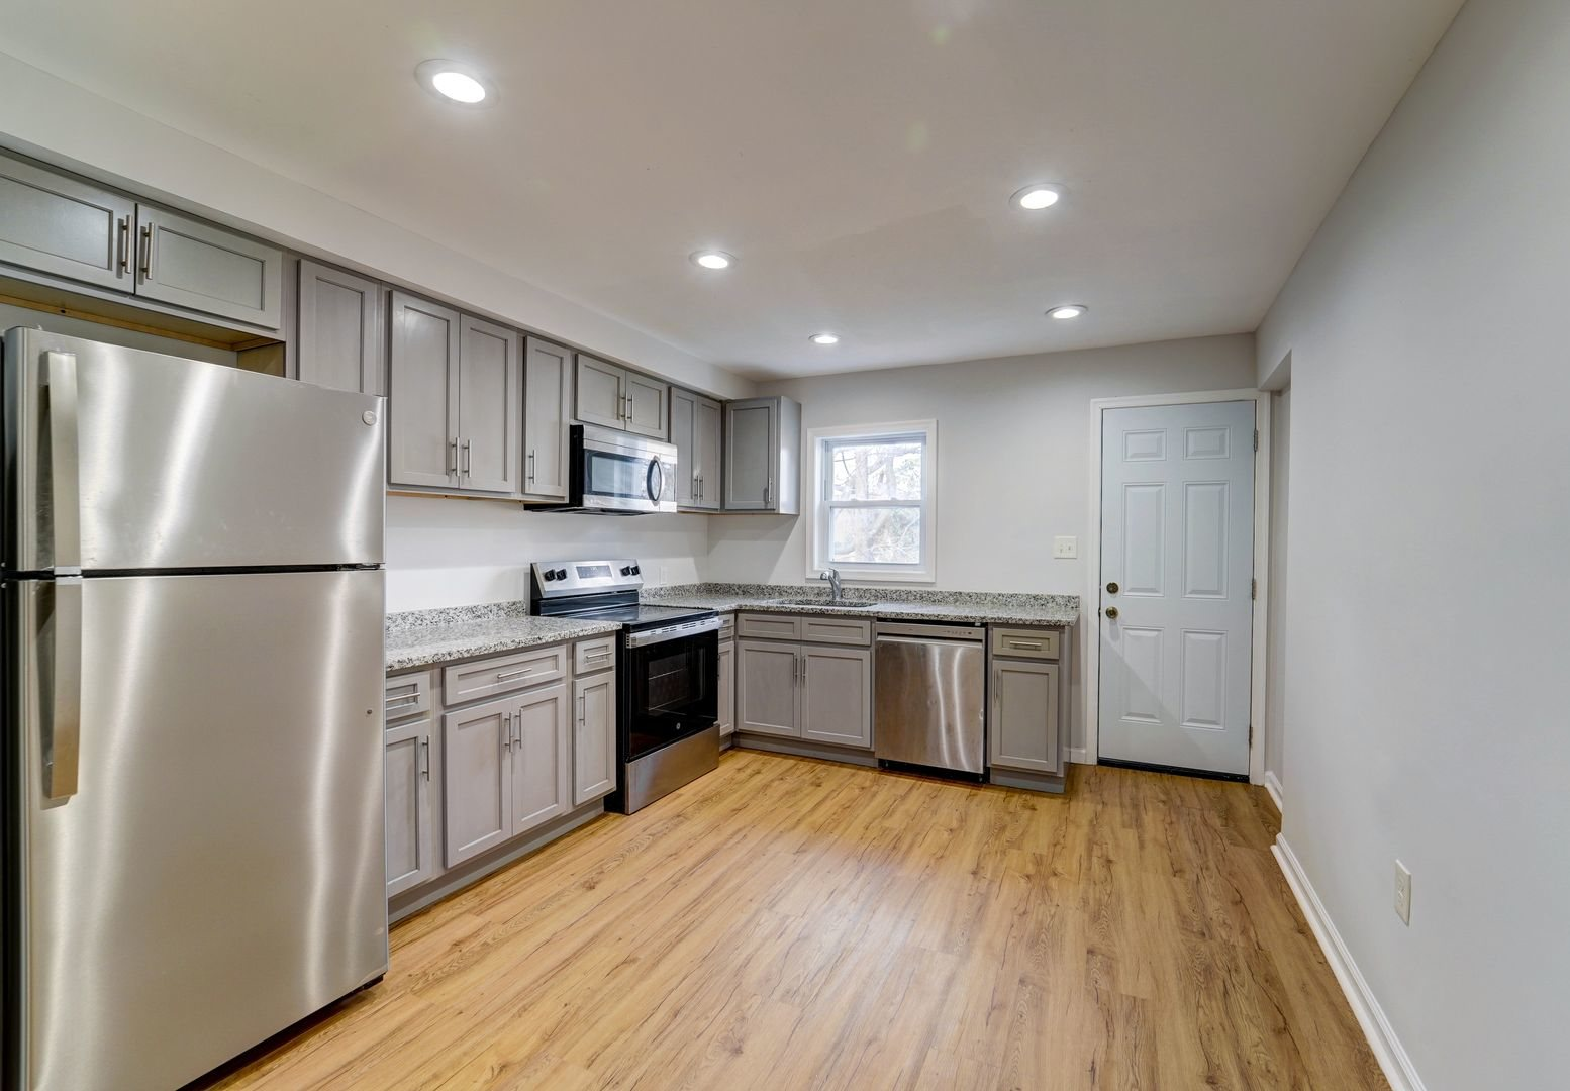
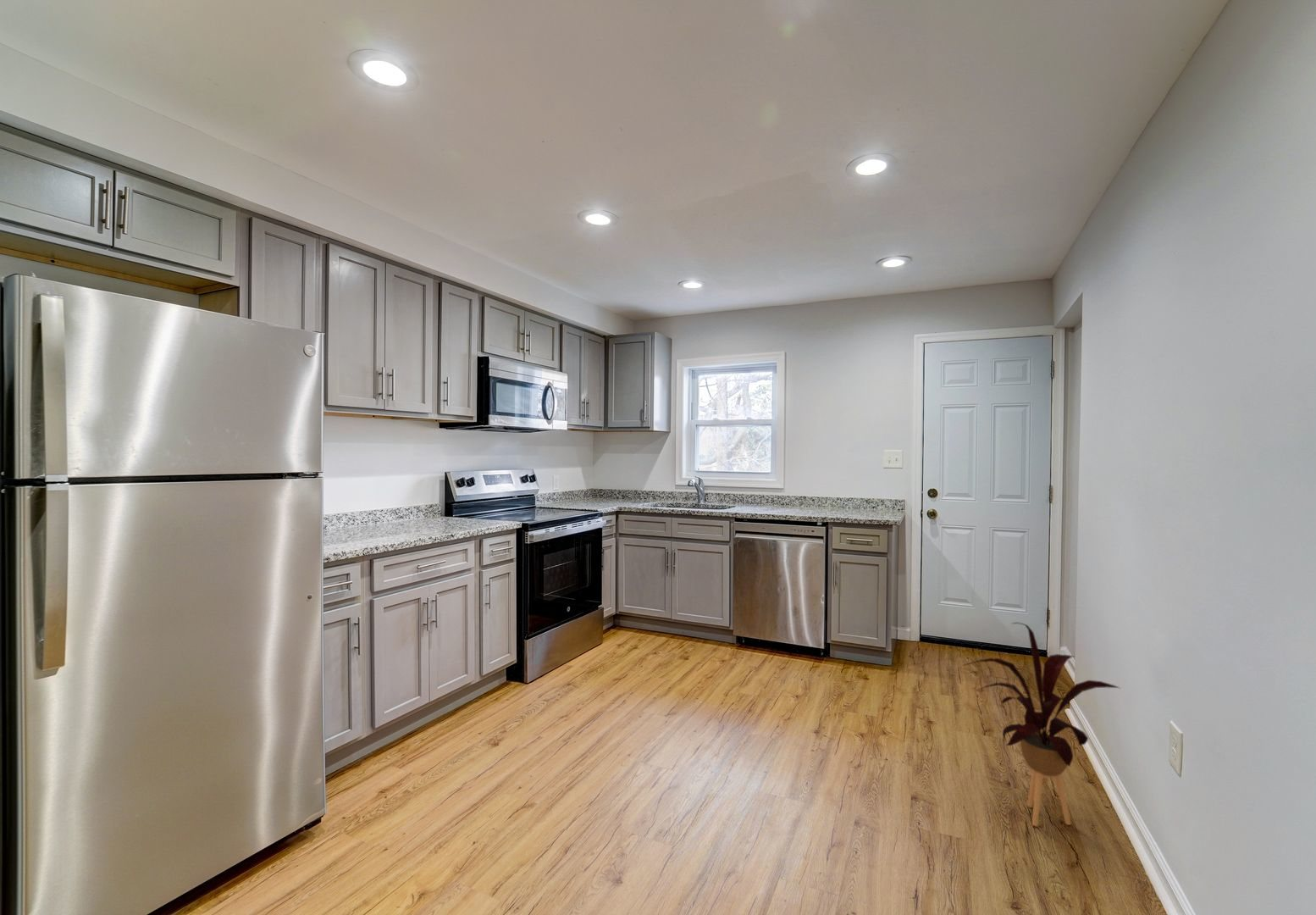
+ house plant (1036, 715)
